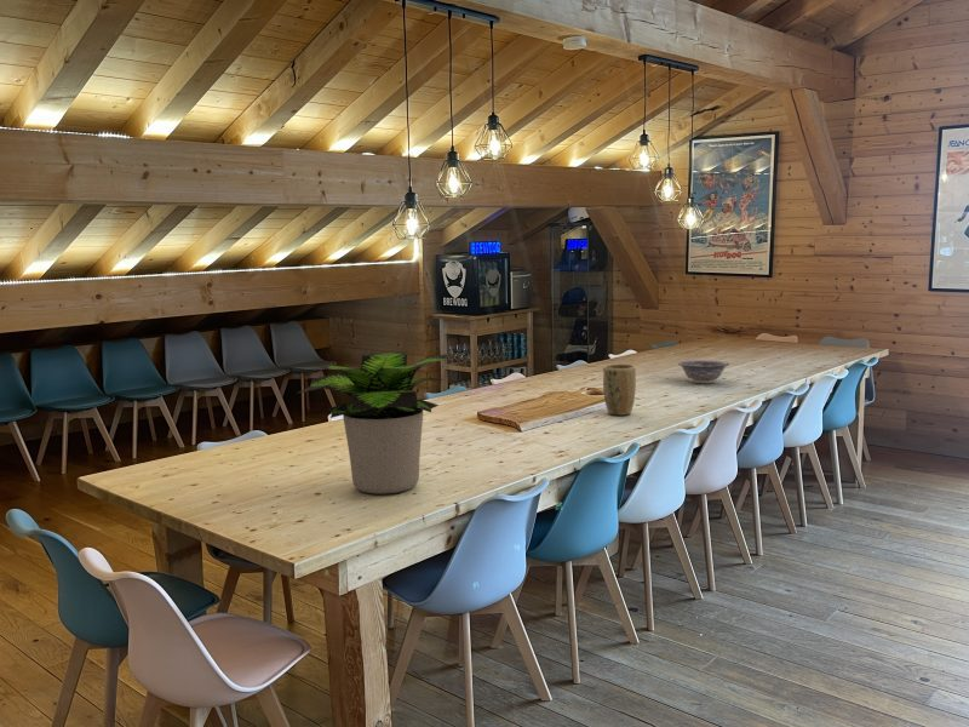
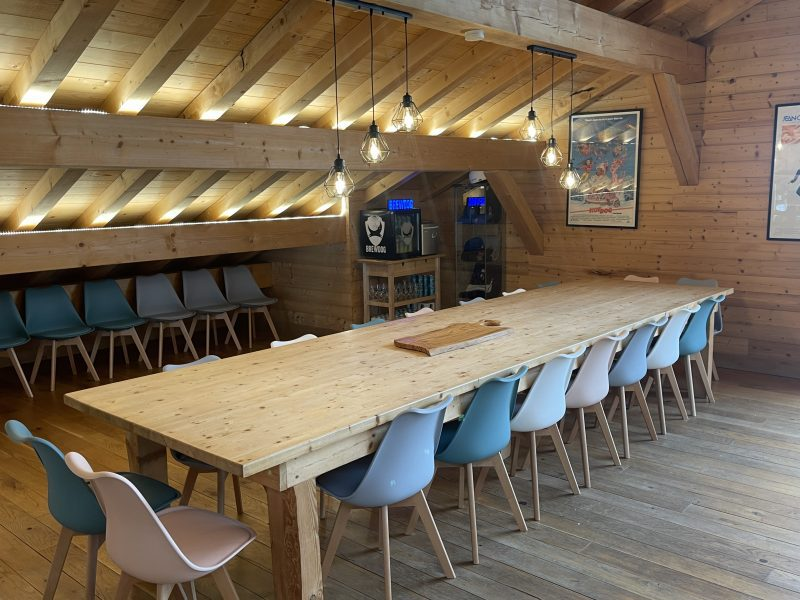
- plant pot (619, 389)
- potted plant (377, 425)
- decorative bowl (703, 372)
